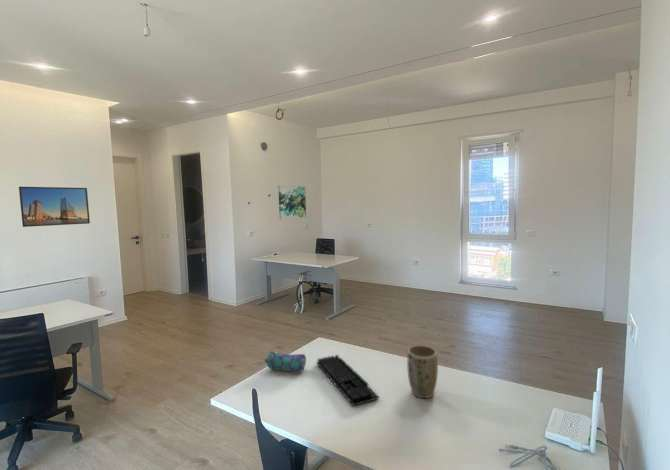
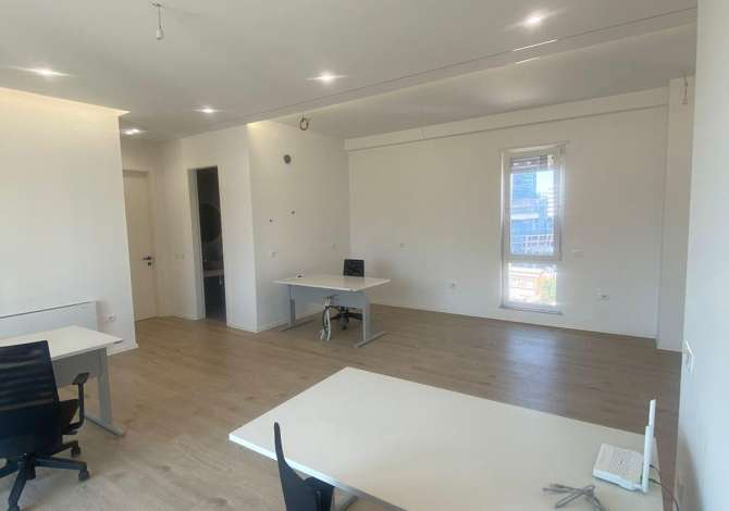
- keyboard (344, 376)
- wall art (292, 202)
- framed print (56, 206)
- plant pot (422, 371)
- pencil case (286, 360)
